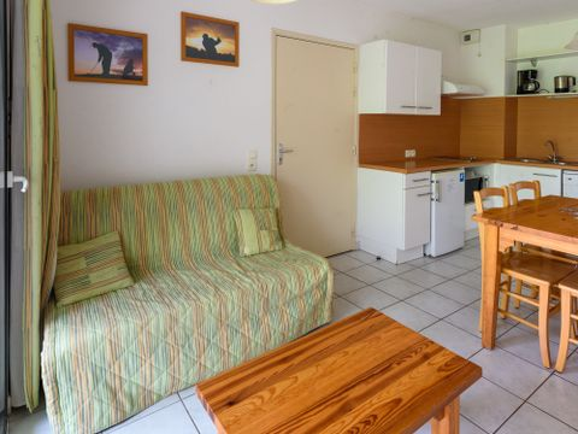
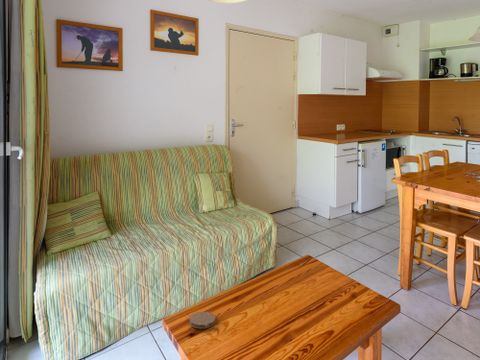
+ coaster (202, 319)
